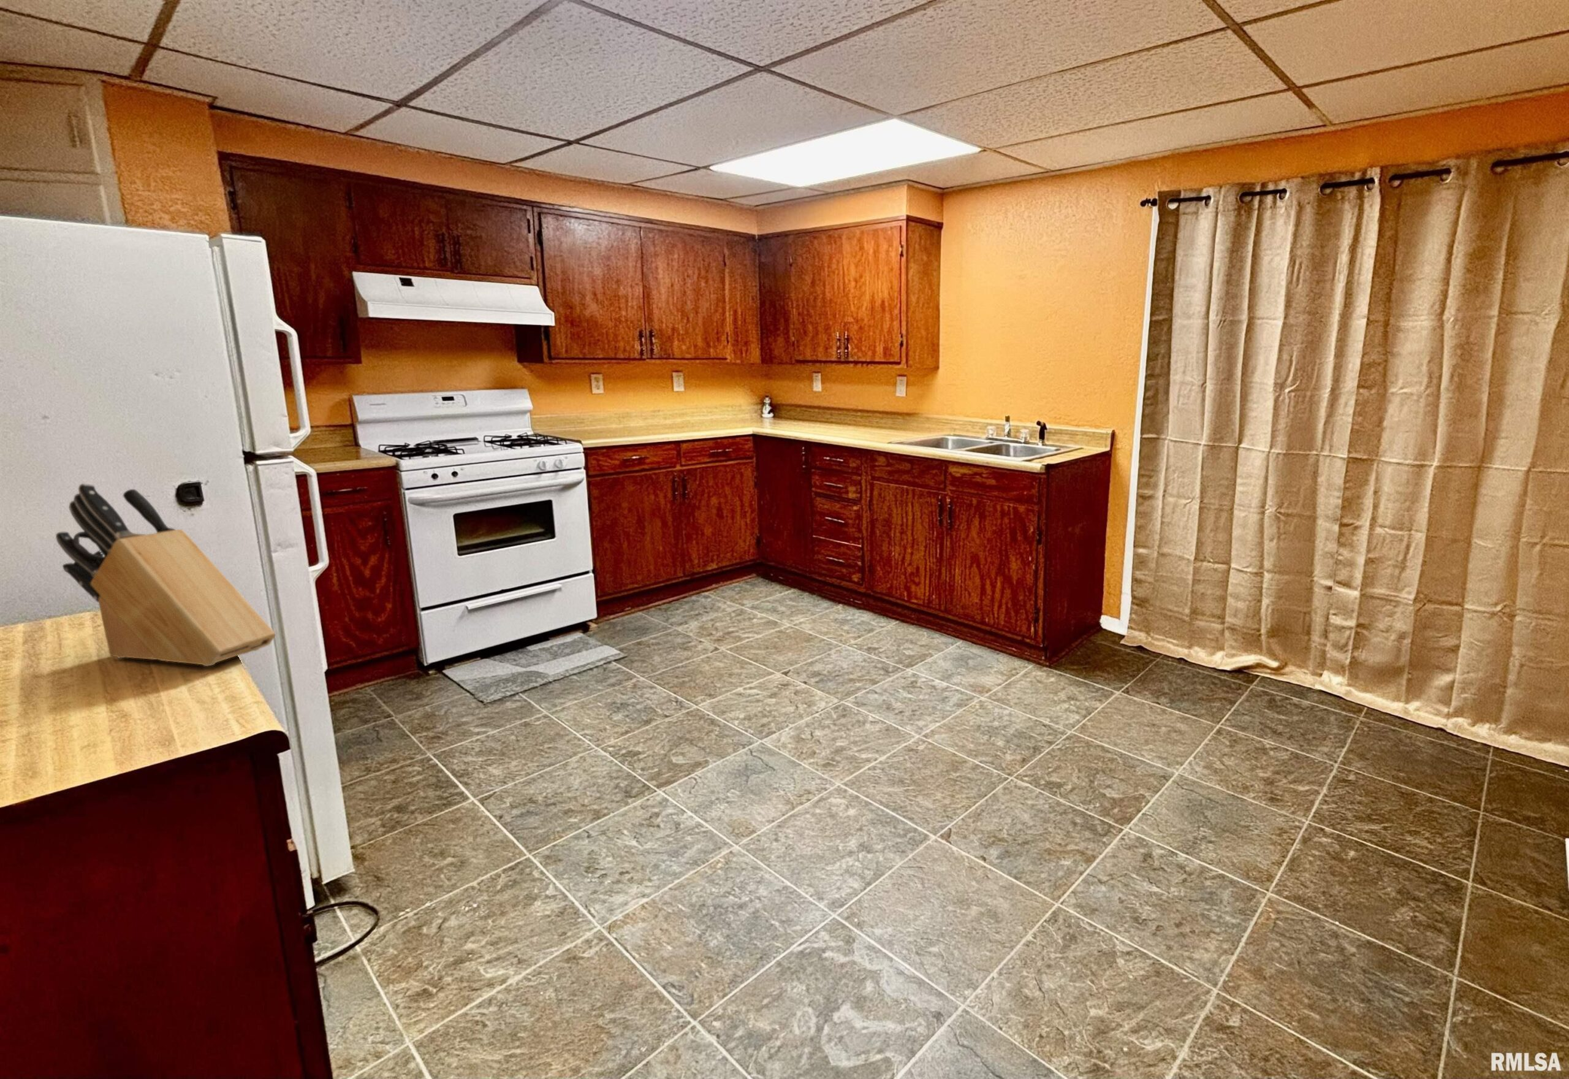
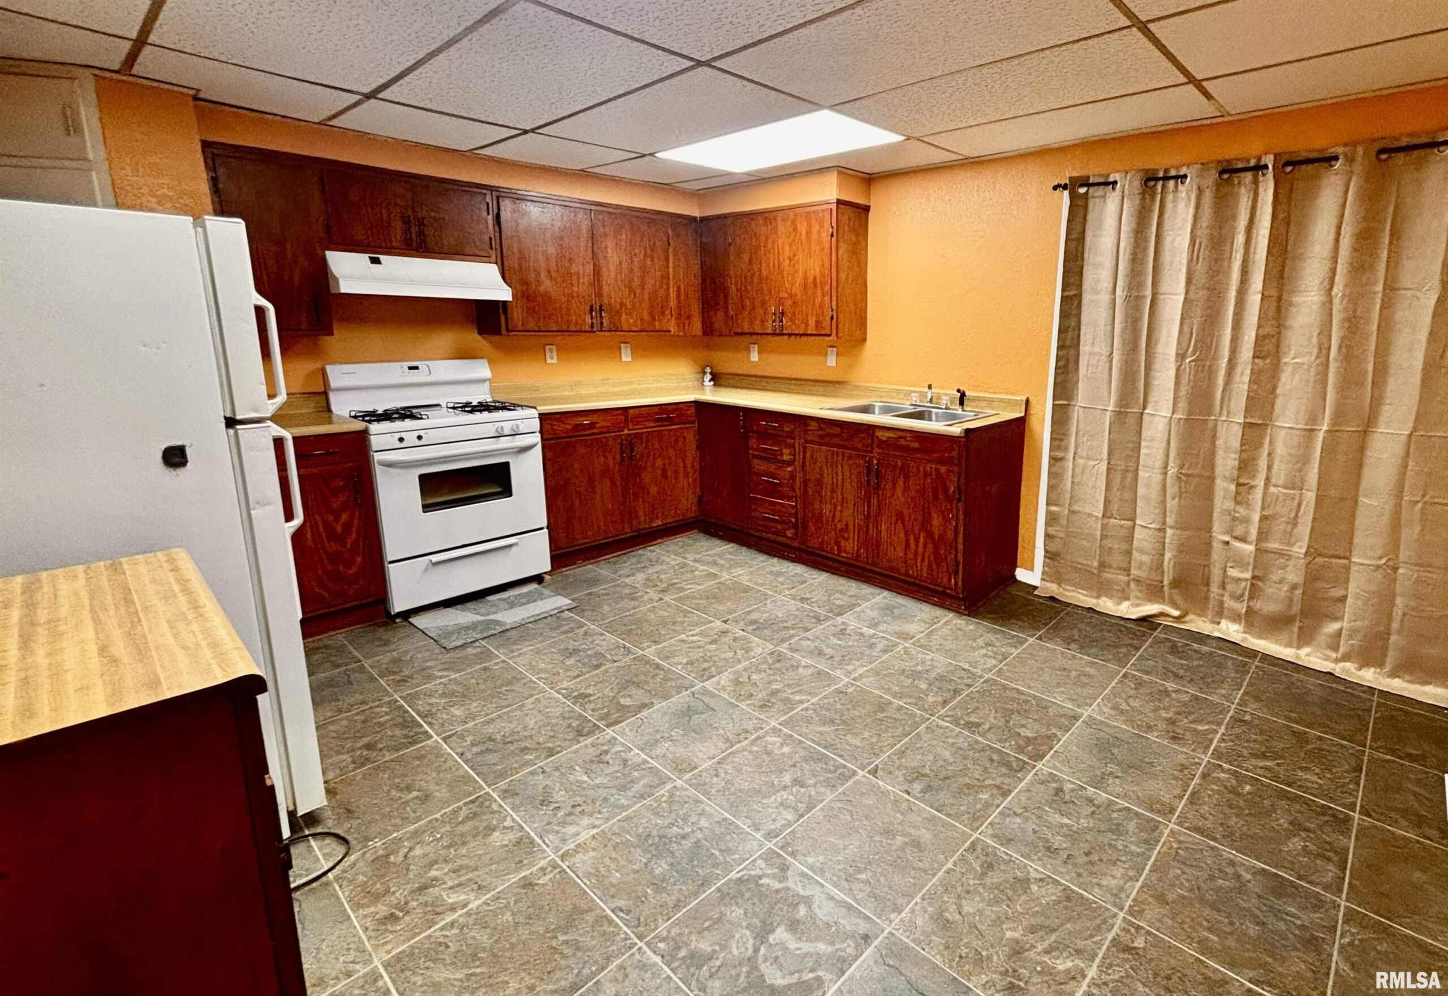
- knife block (161, 569)
